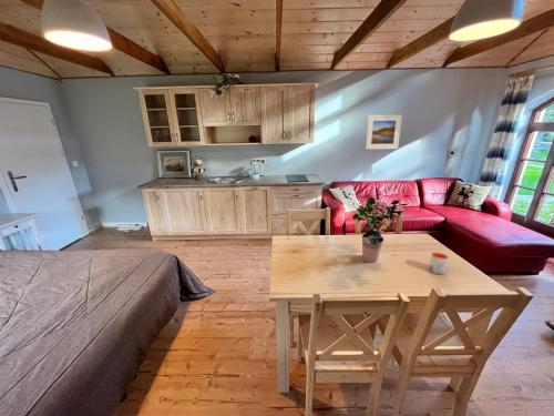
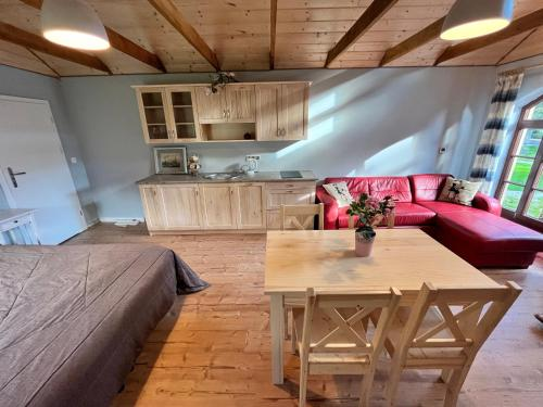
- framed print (383, 132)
- mug (440, 264)
